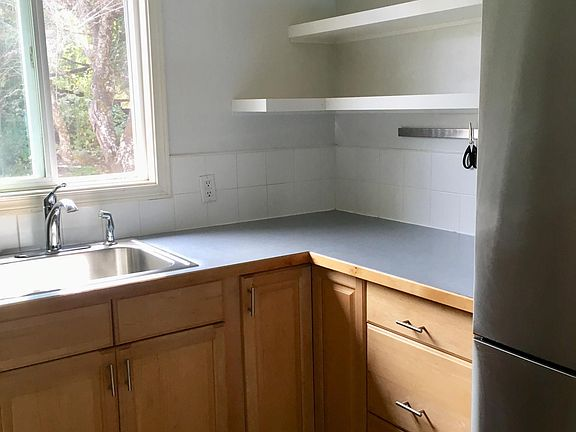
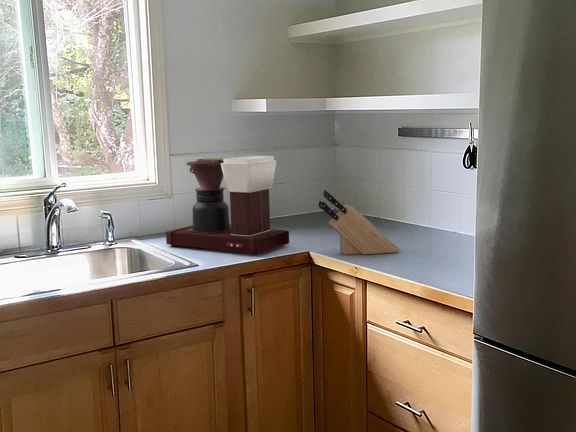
+ coffee maker (224, 202)
+ knife block (358, 221)
